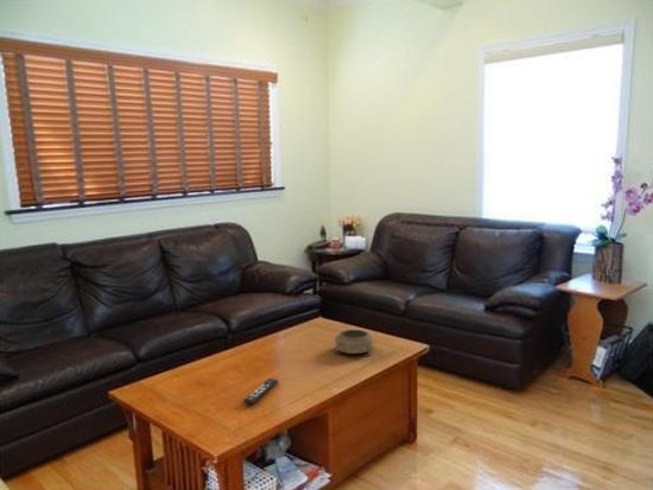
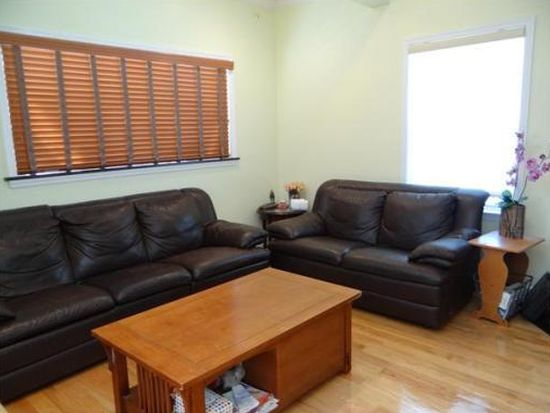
- decorative bowl (354, 341)
- remote control (261, 390)
